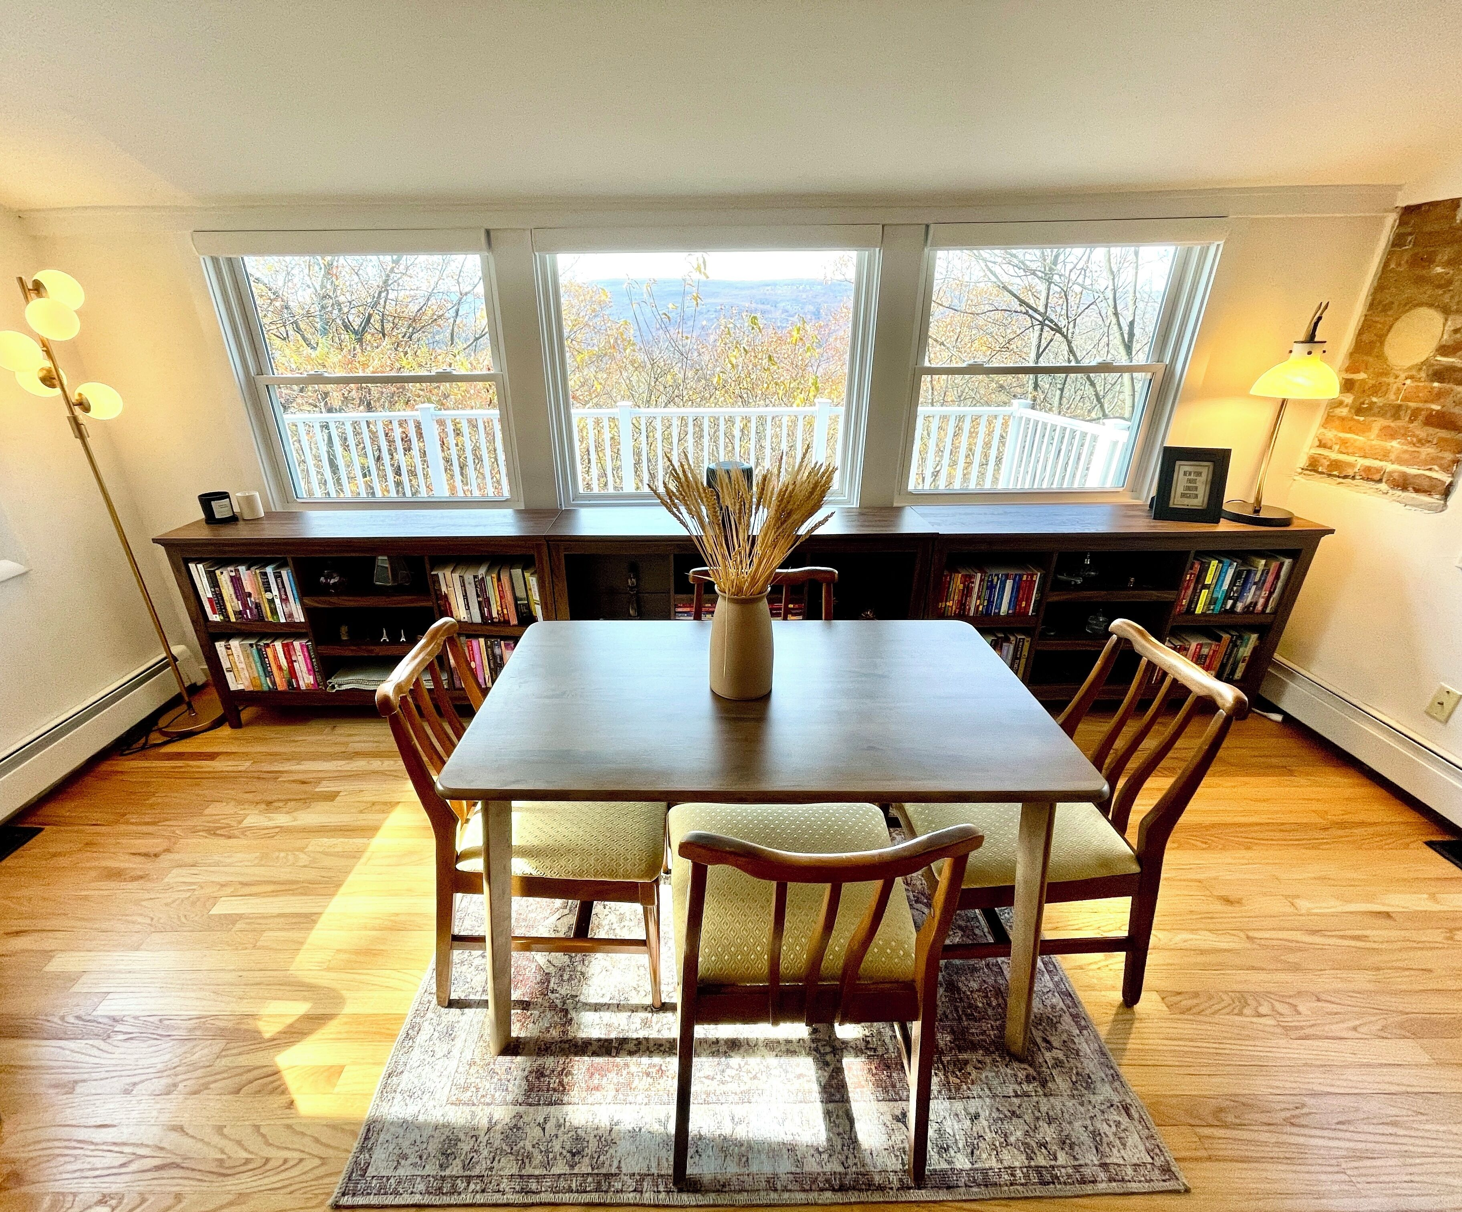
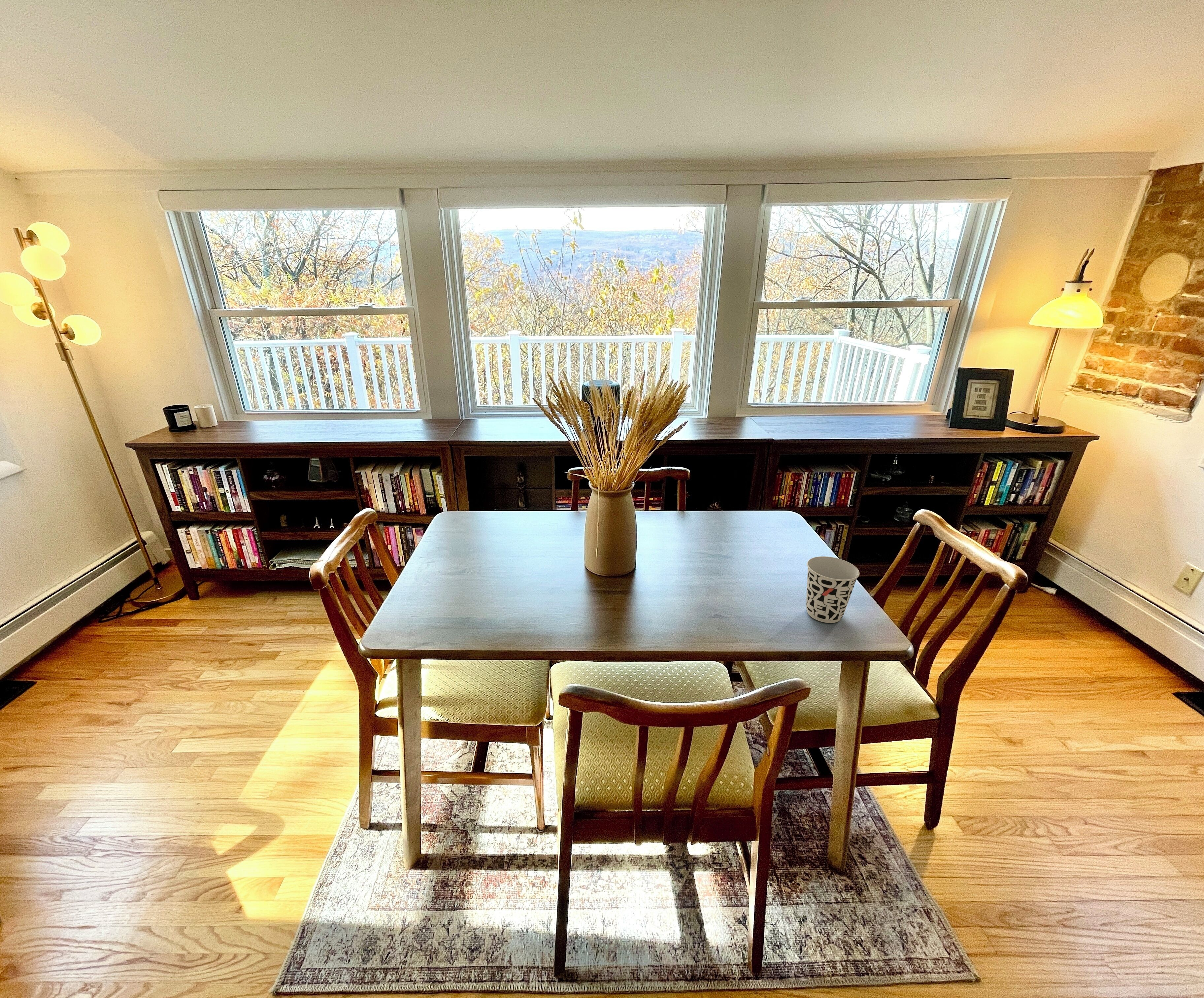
+ cup (828, 591)
